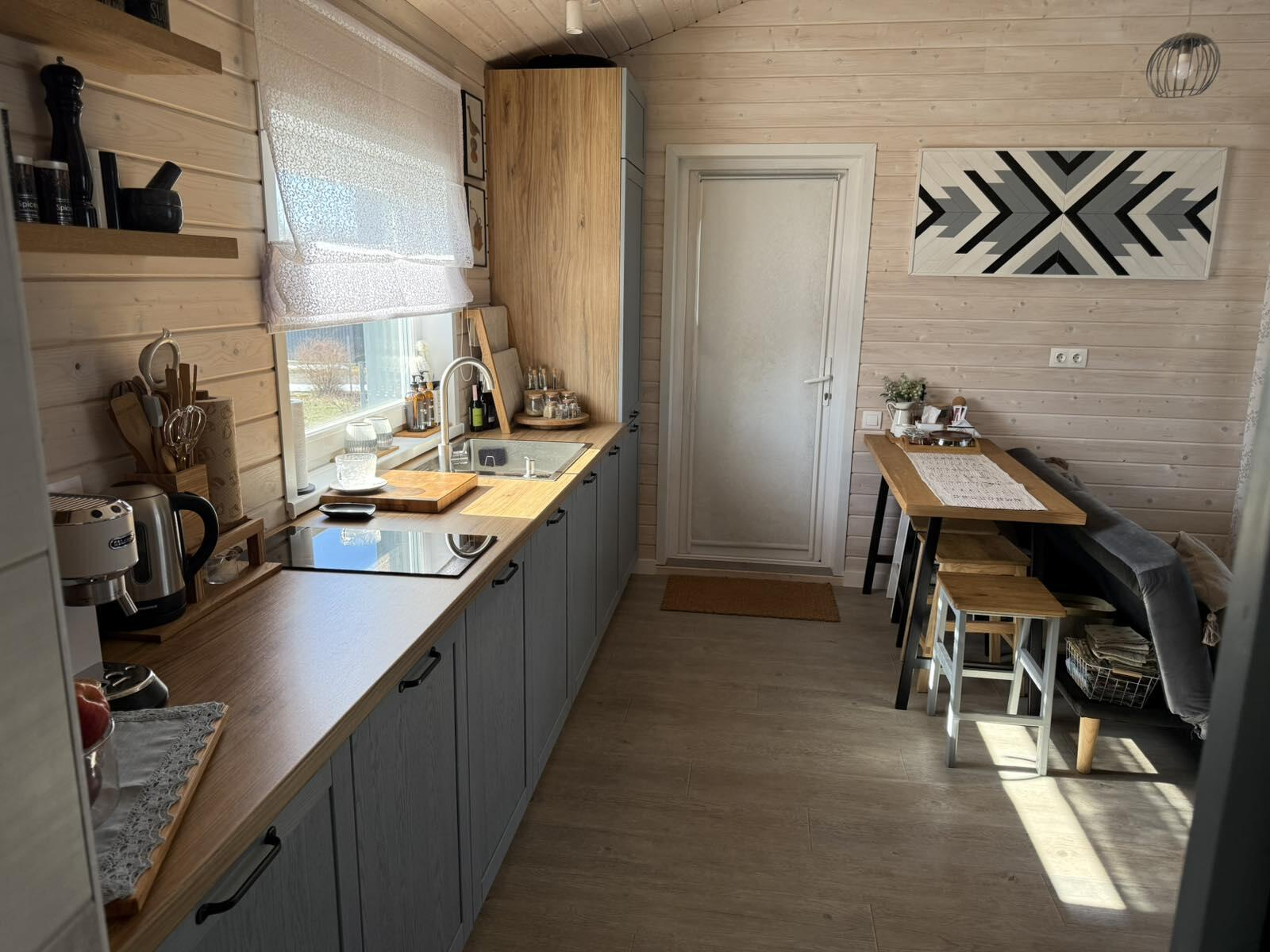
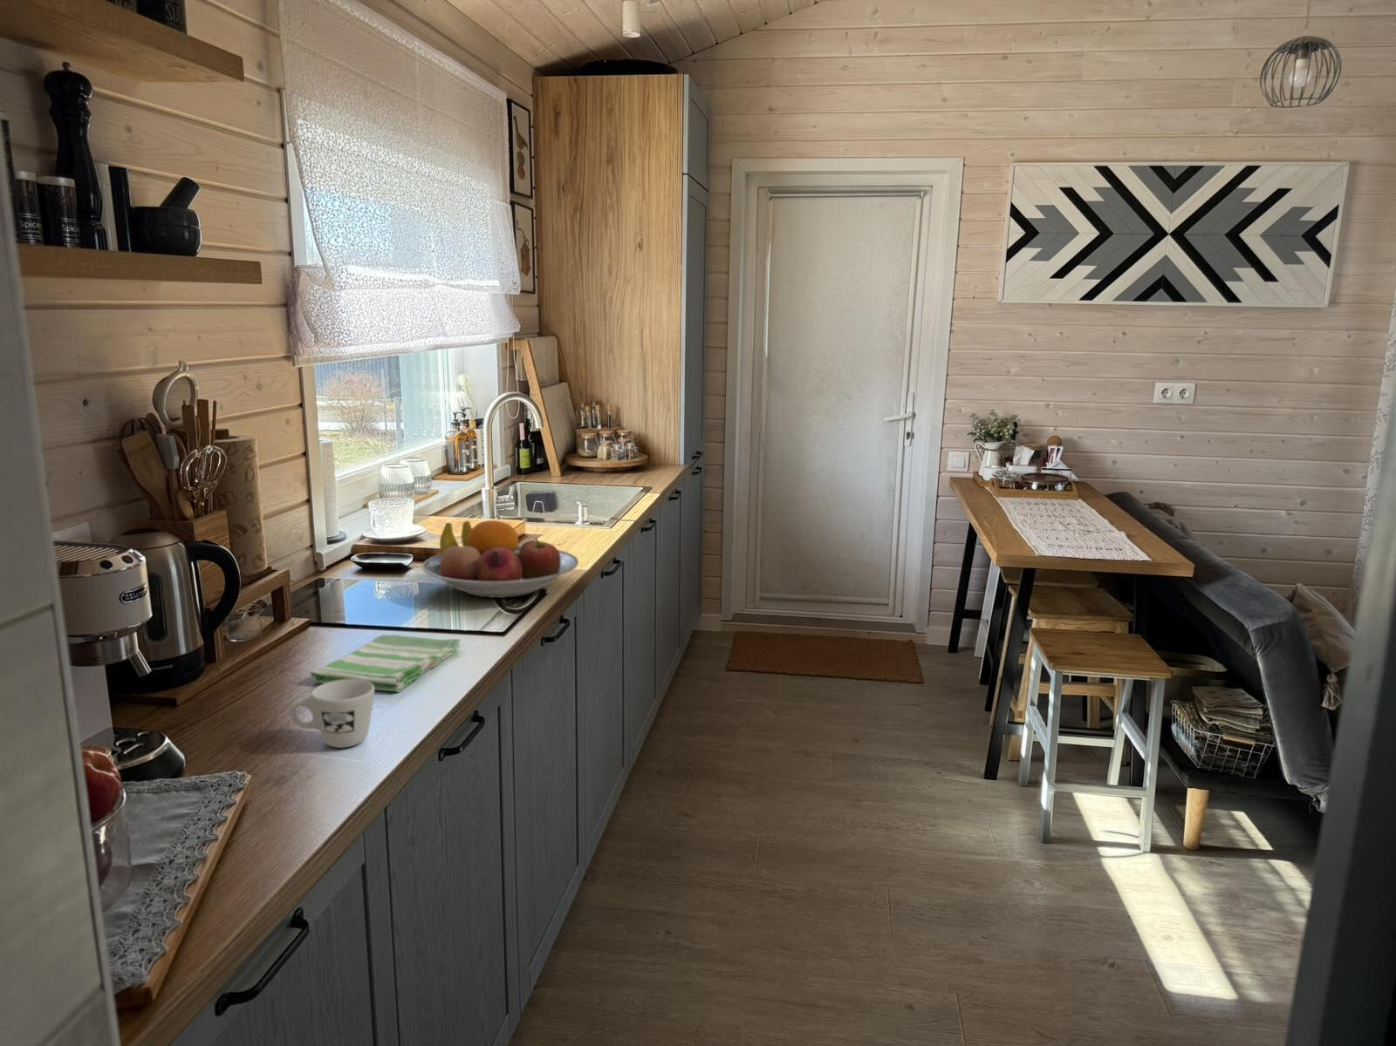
+ dish towel (387, 659)
+ mug (332, 715)
+ fruit bowl (501, 556)
